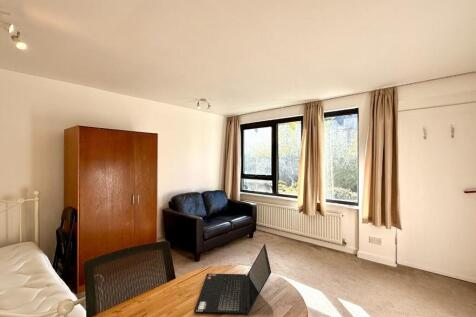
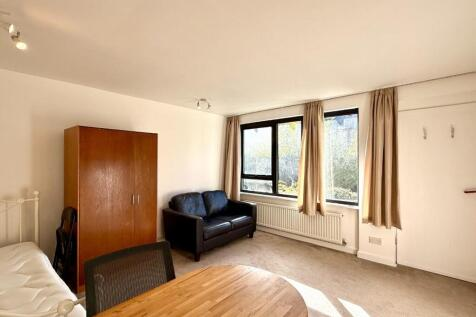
- laptop computer (234, 274)
